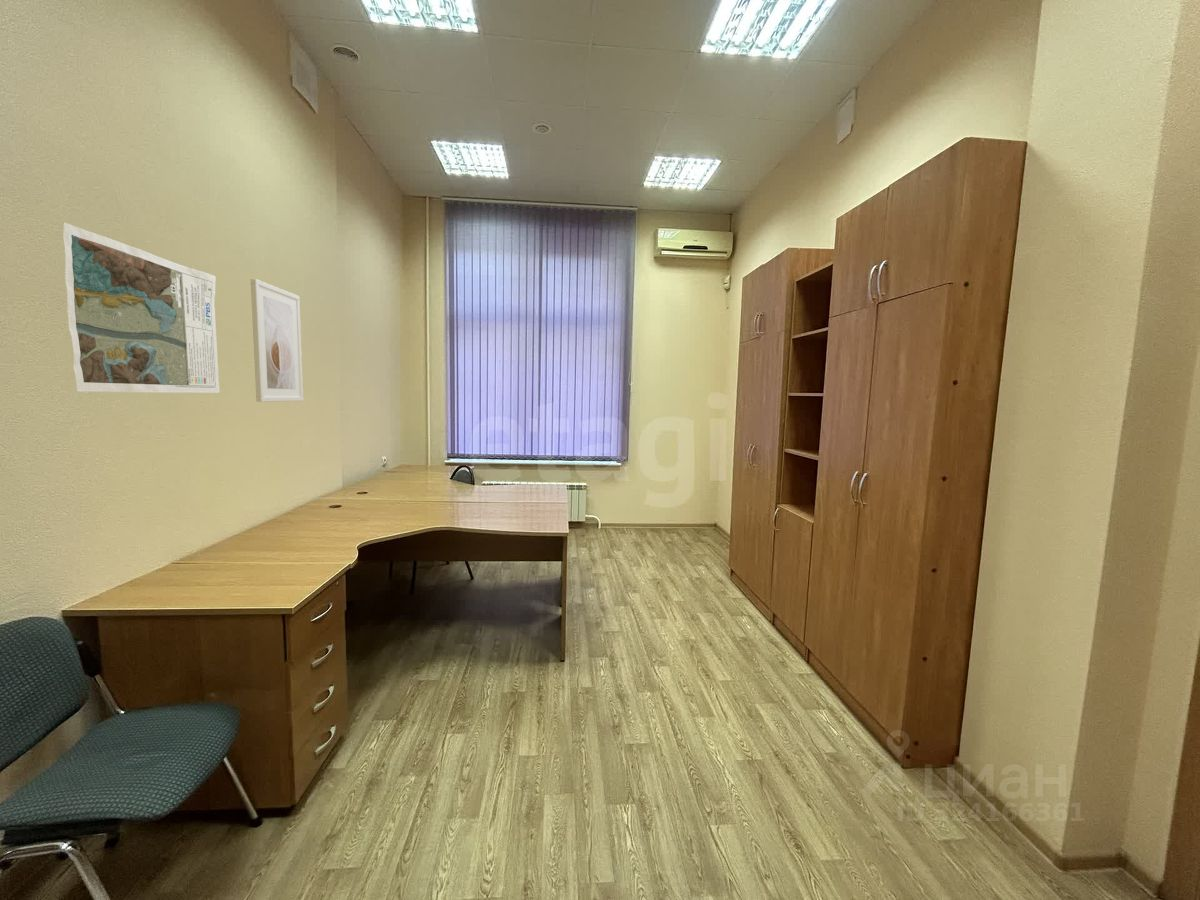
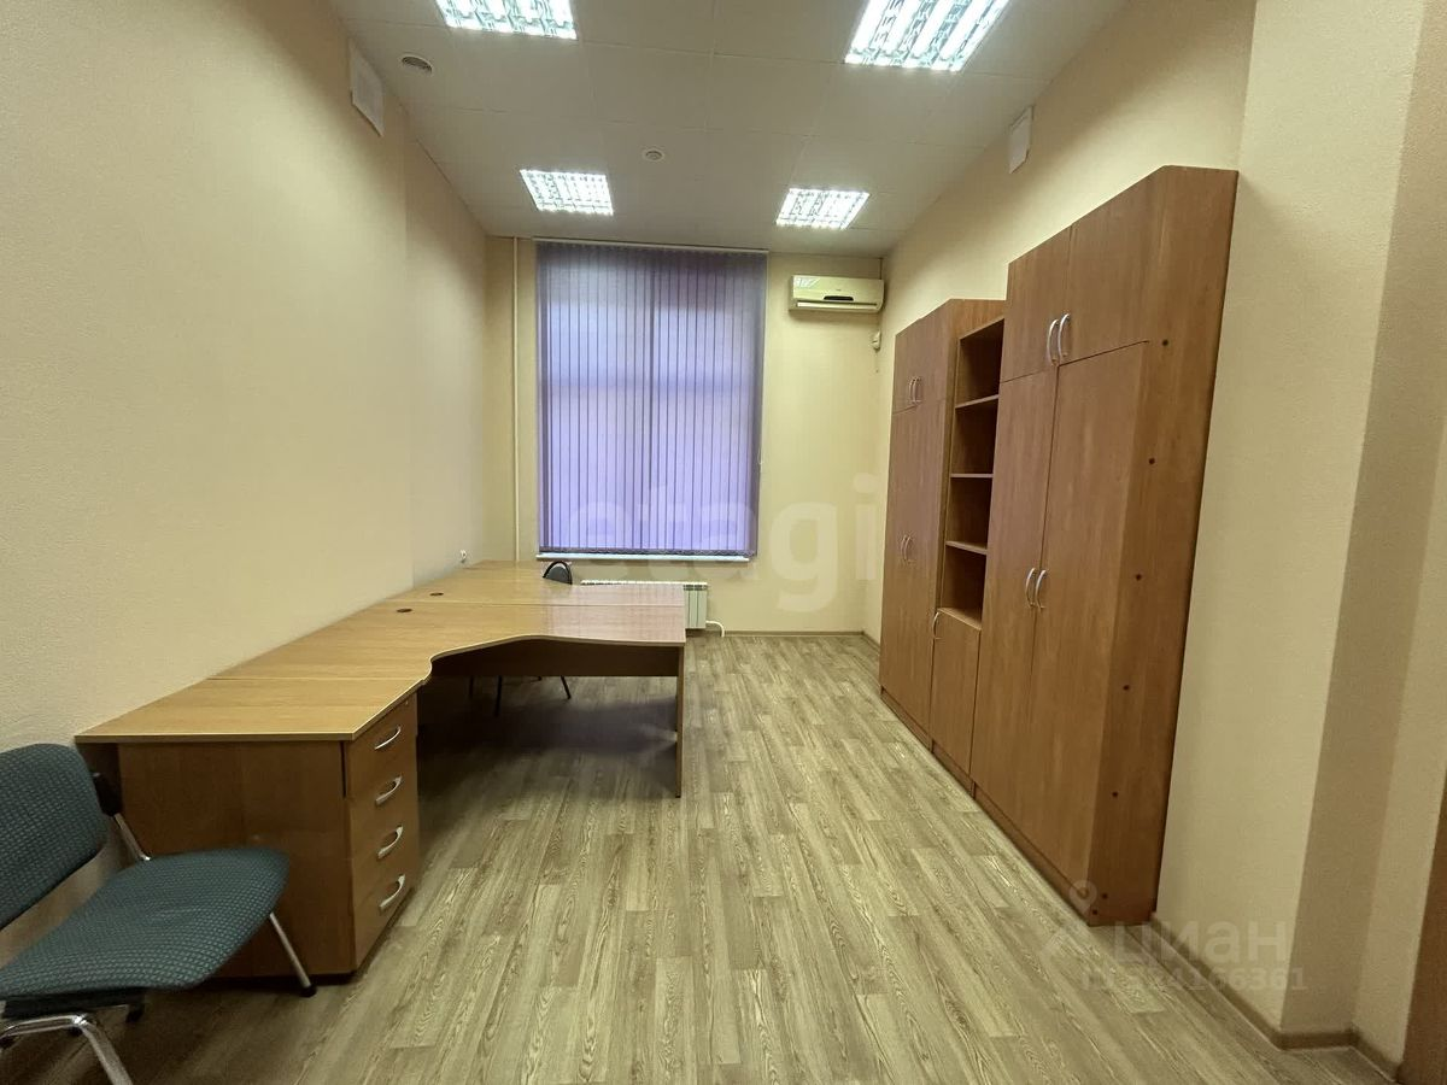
- map (157, 324)
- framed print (279, 345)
